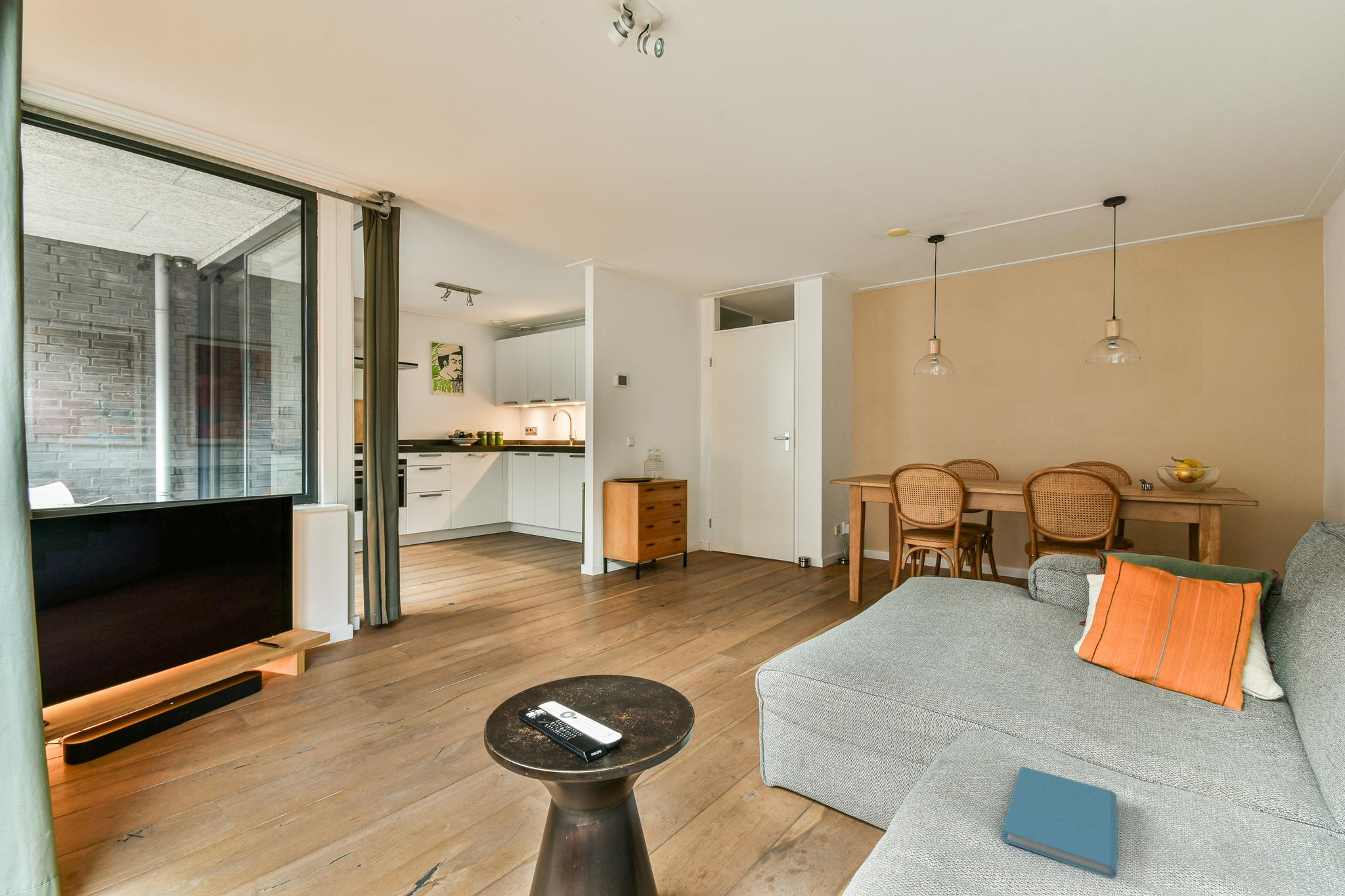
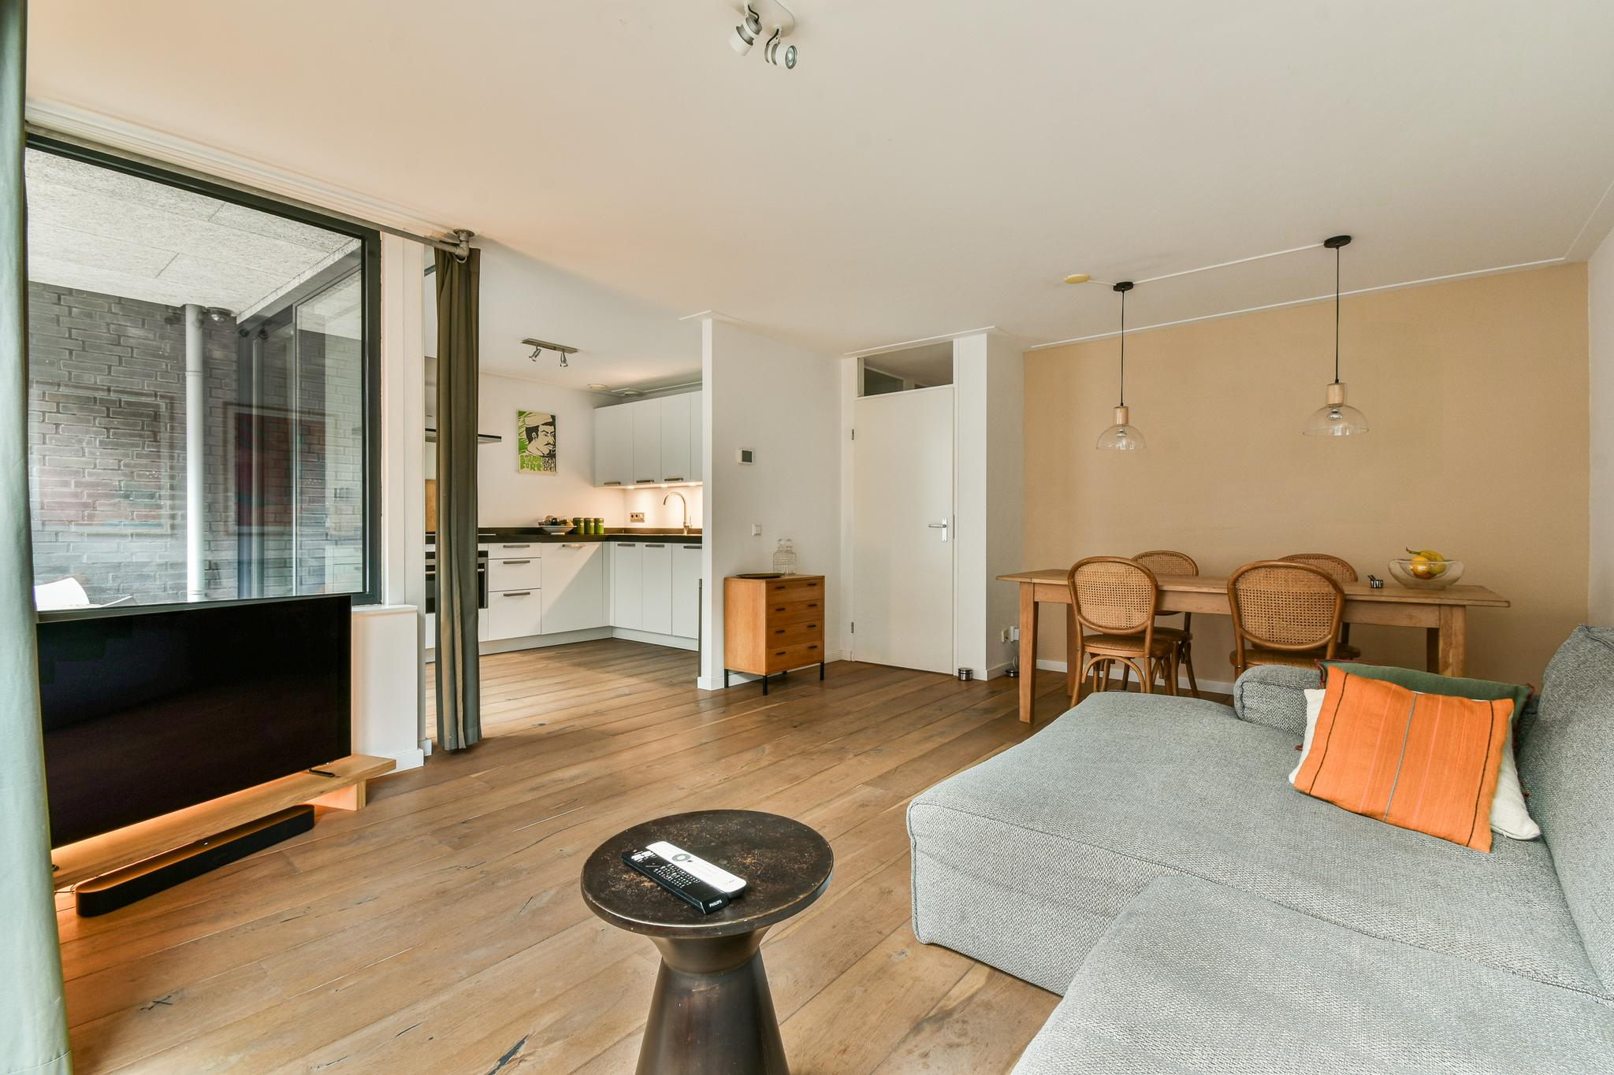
- book (1062, 815)
